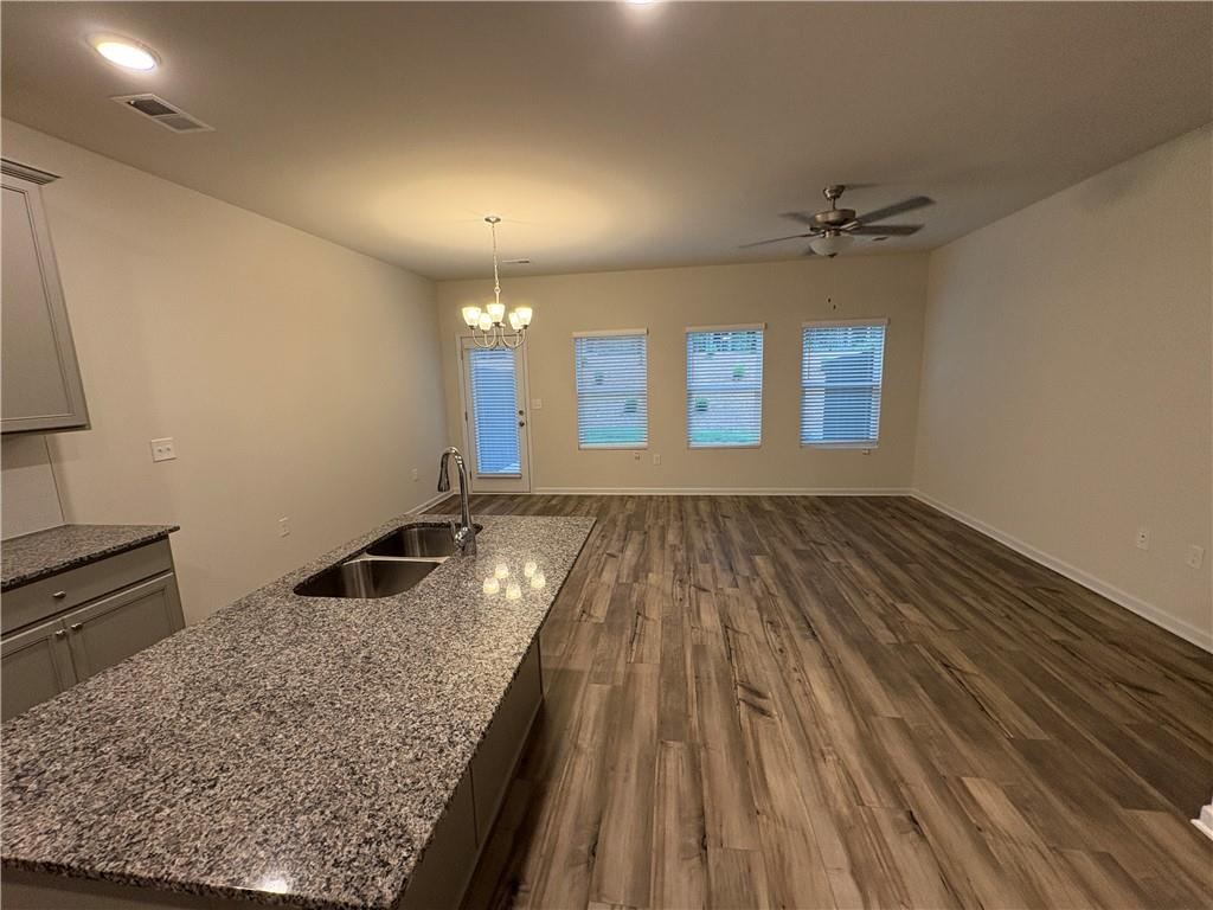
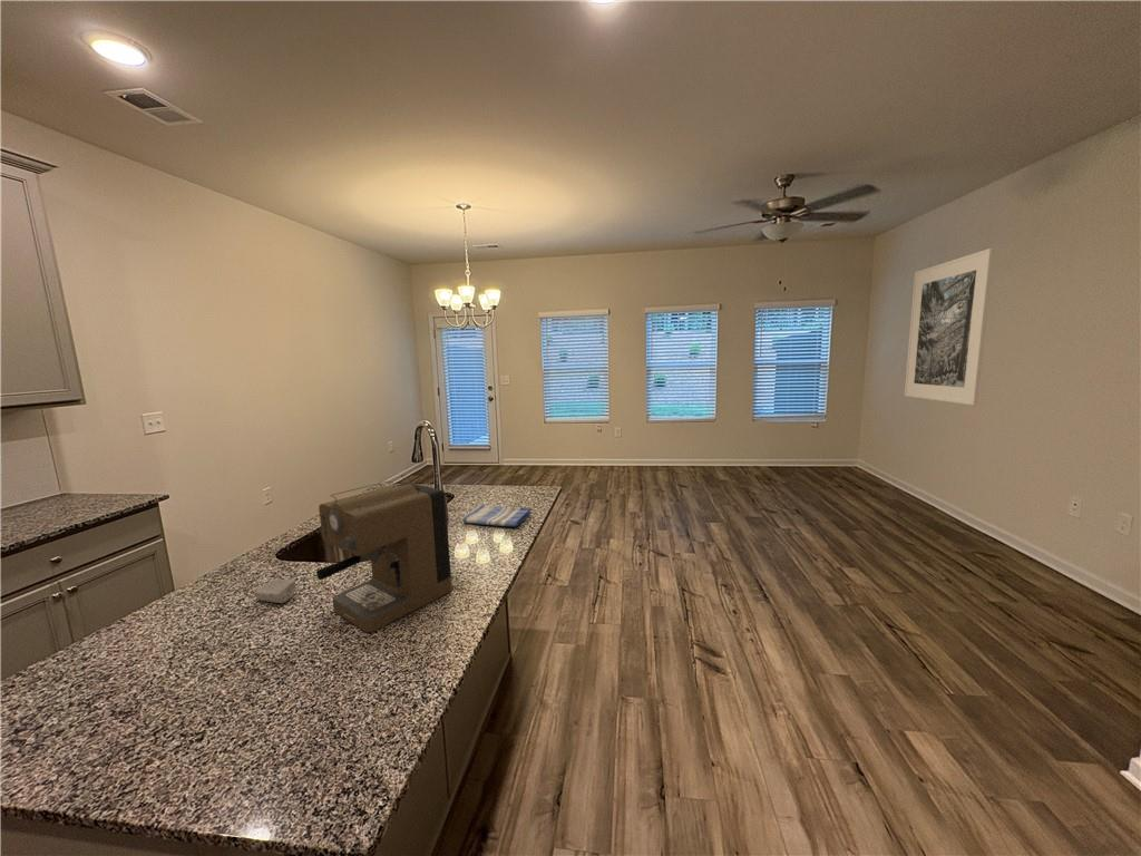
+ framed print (943, 332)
+ coffee maker (384, 551)
+ soap bar (275, 590)
+ dish towel (497, 515)
